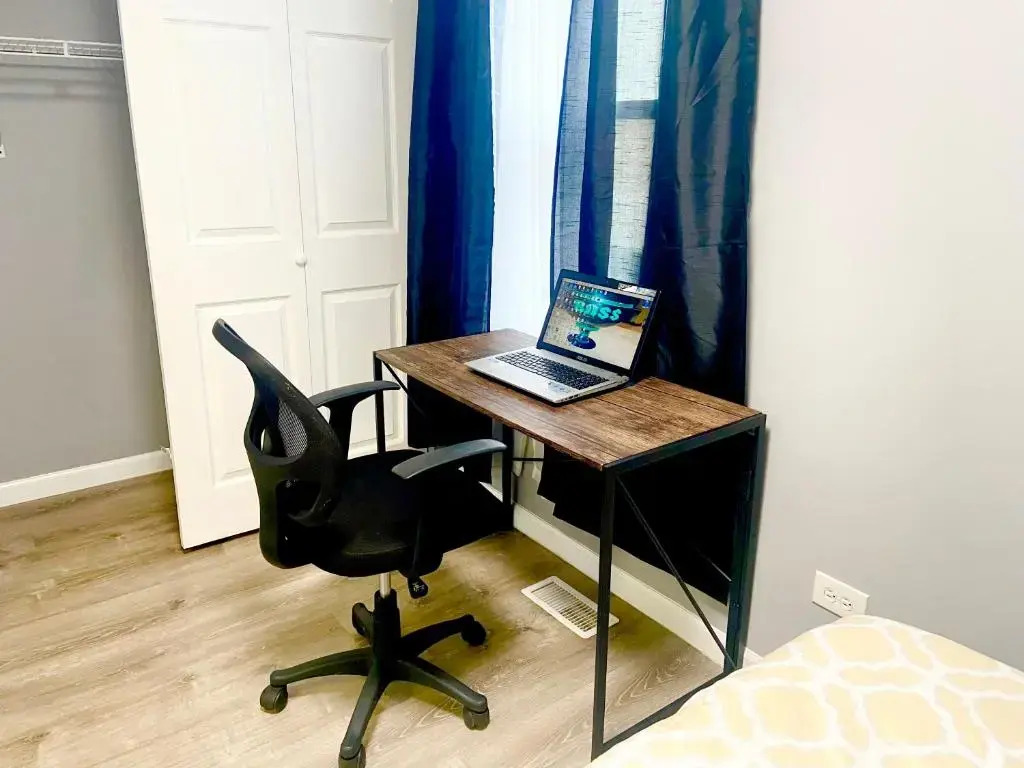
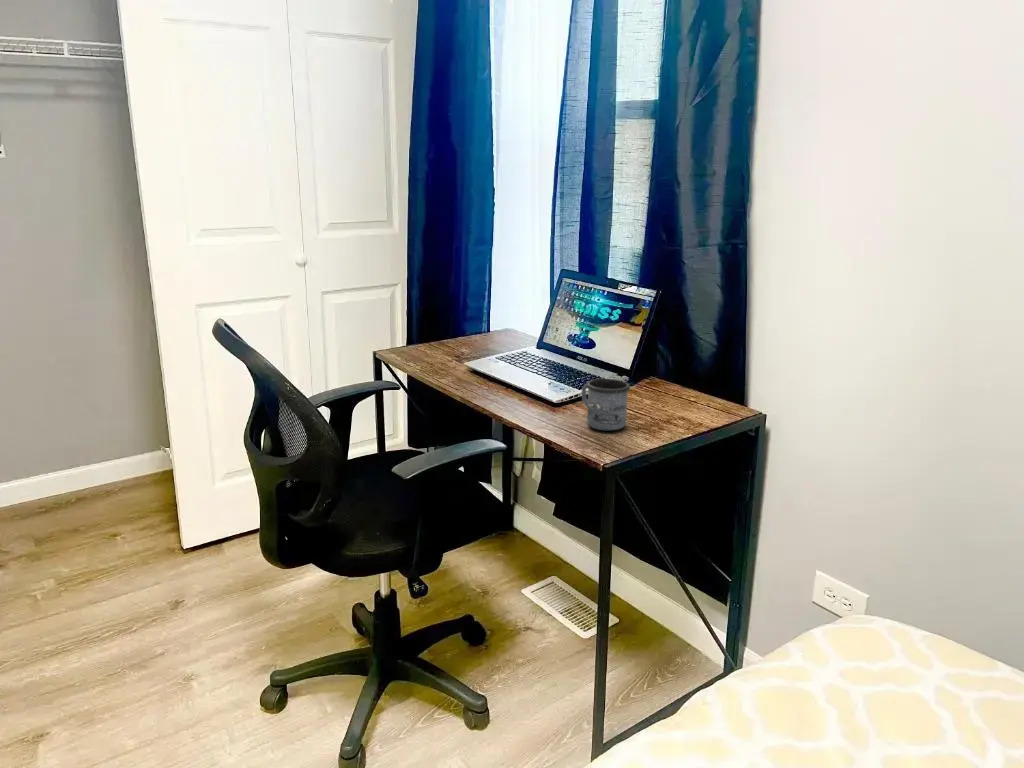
+ mug (602, 403)
